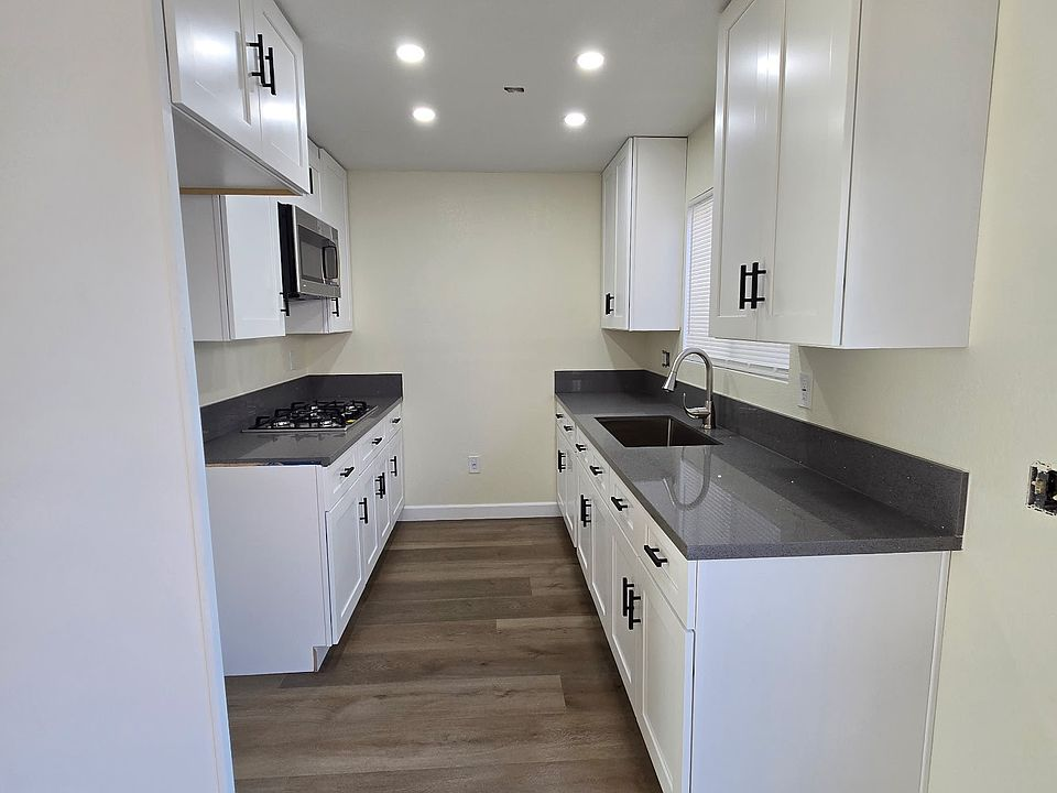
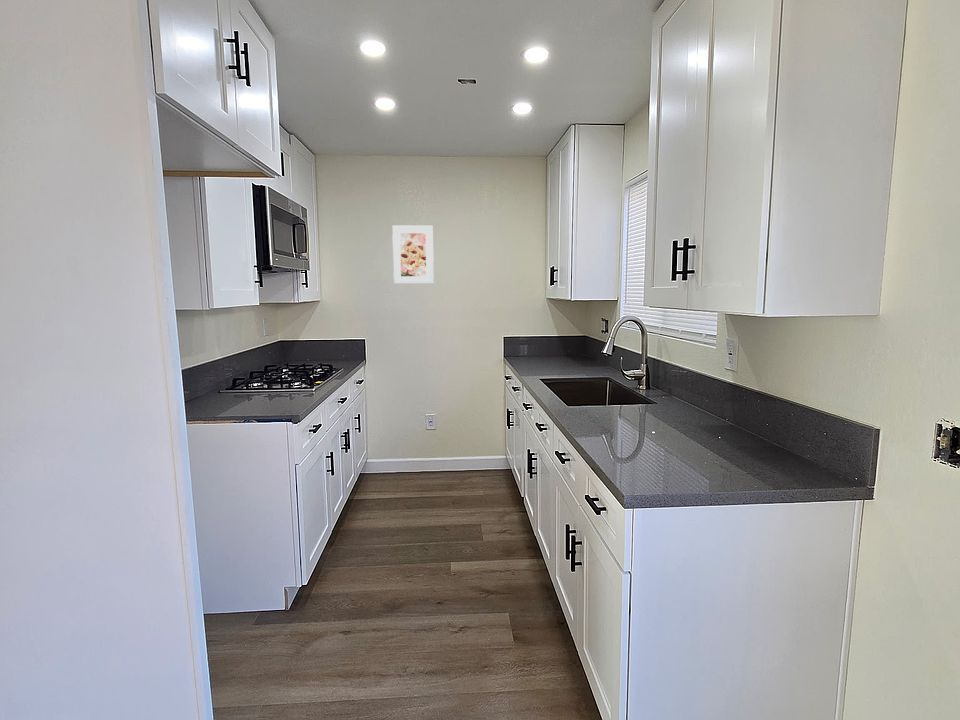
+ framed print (413, 254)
